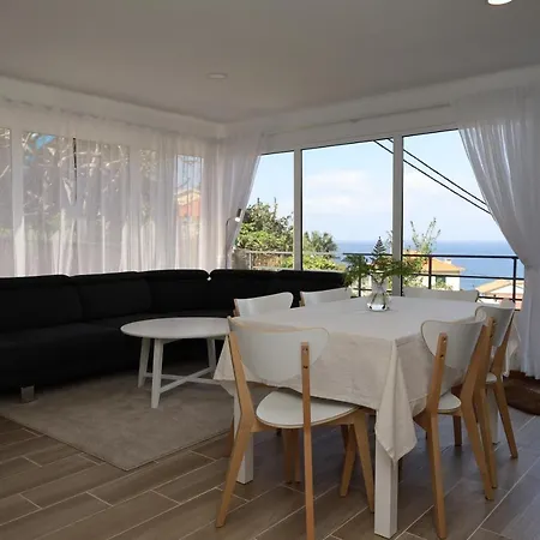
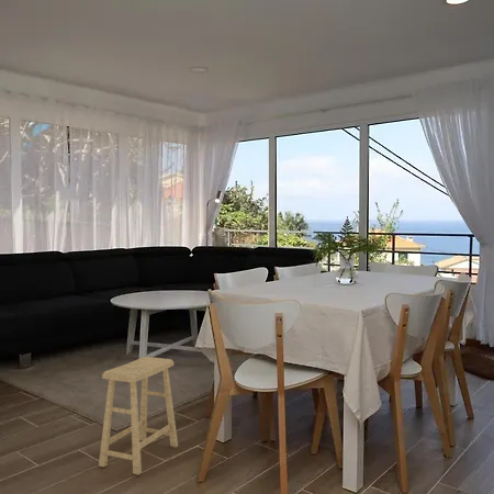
+ footstool (141, 411)
